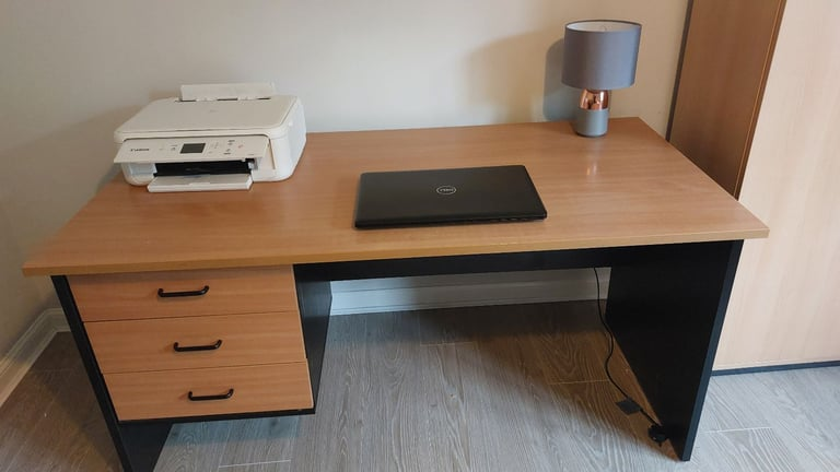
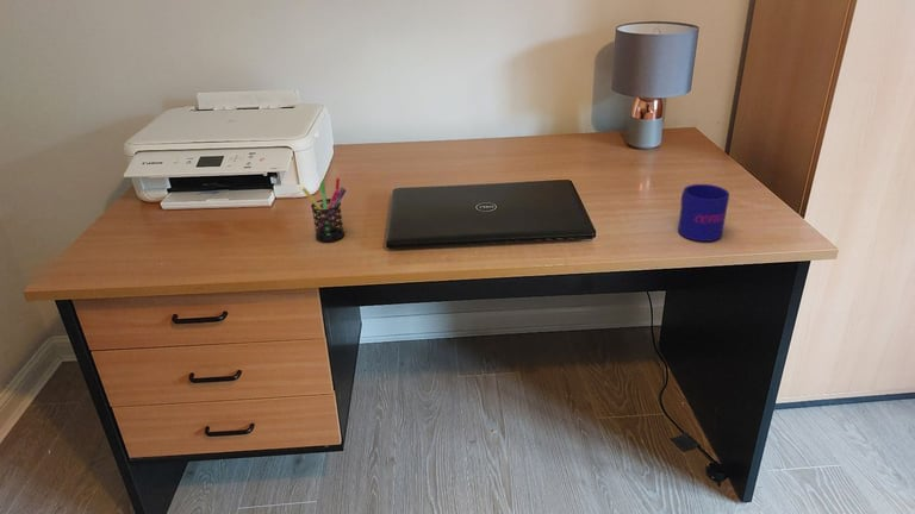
+ pen holder (328, 206)
+ mug (698, 208)
